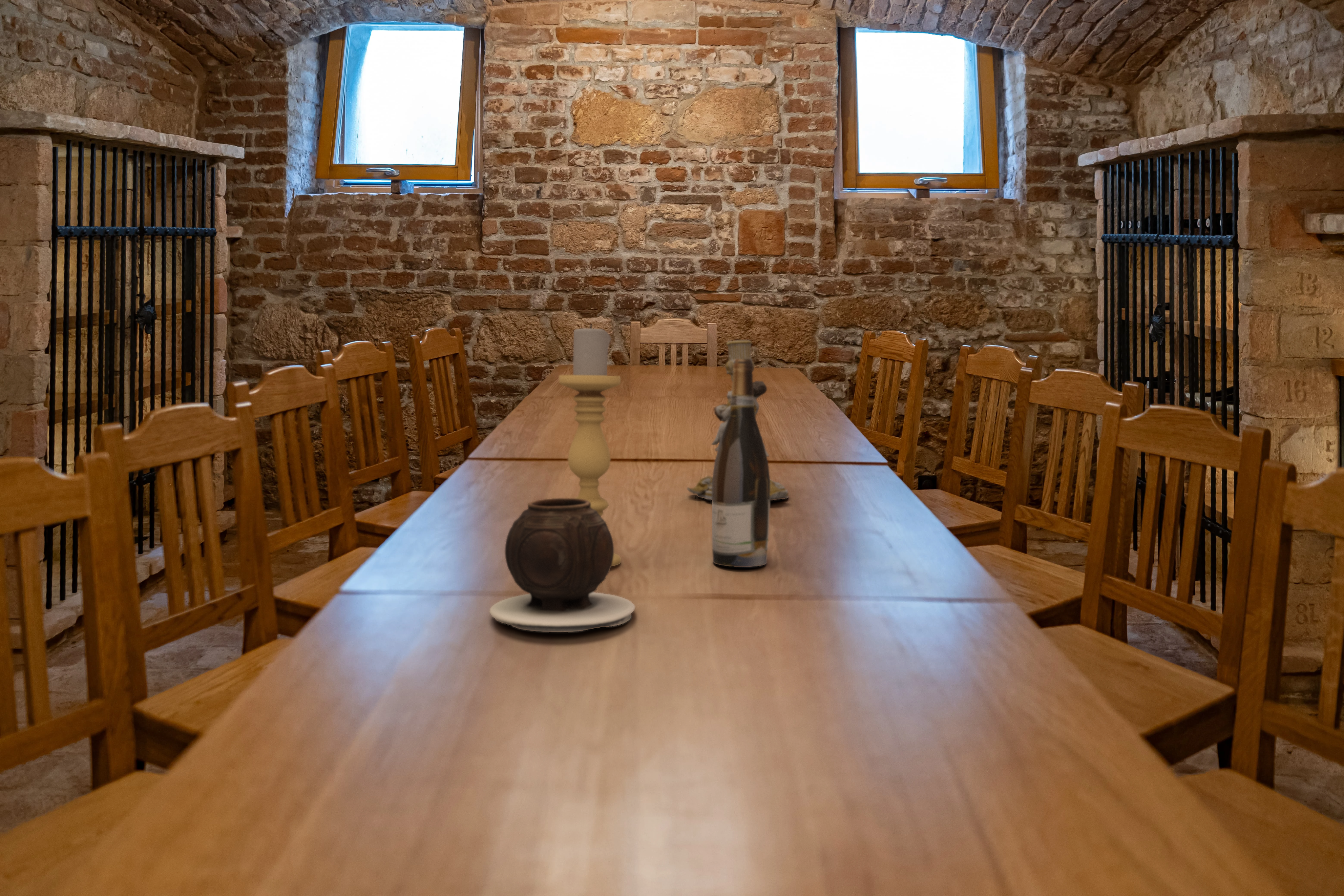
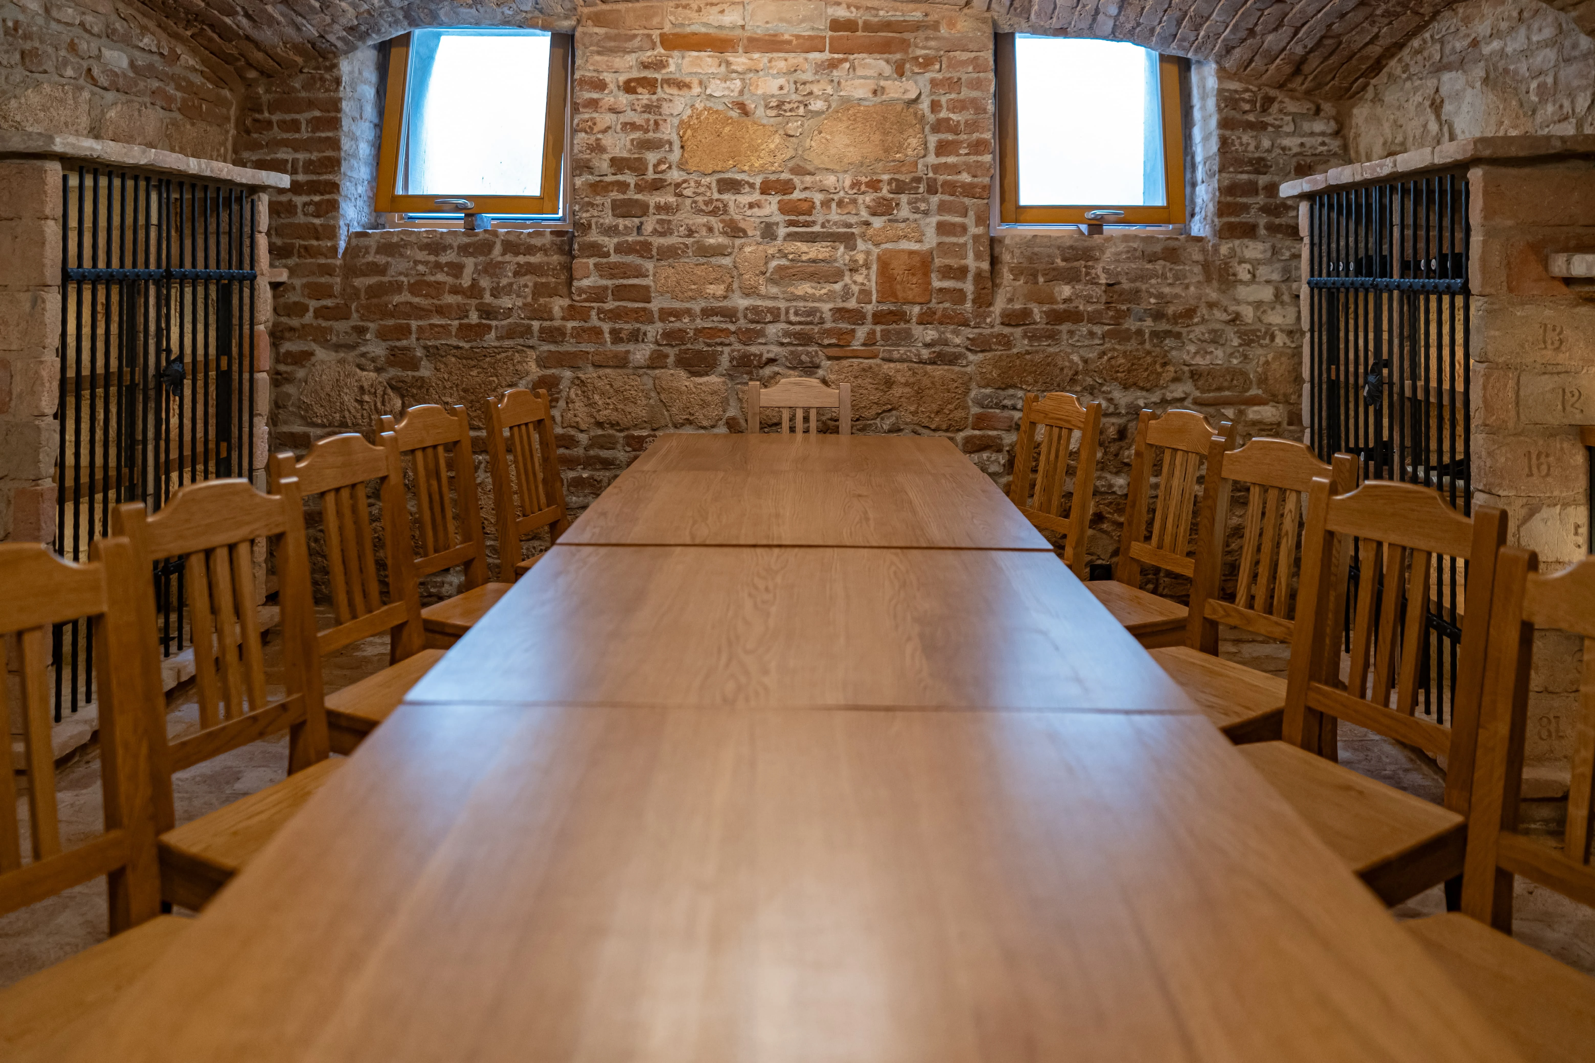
- candlestick (729, 417)
- vase (563, 559)
- wine bottle (741, 461)
- candle holder (589, 444)
